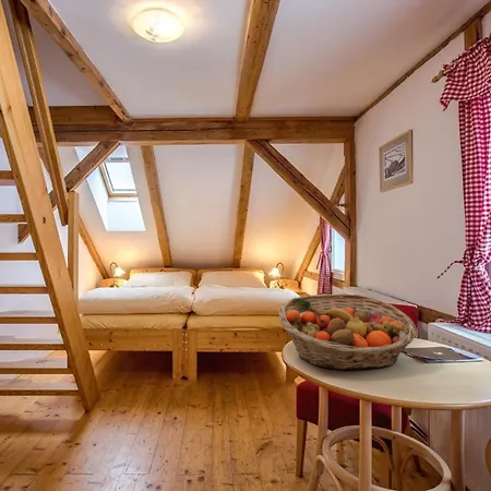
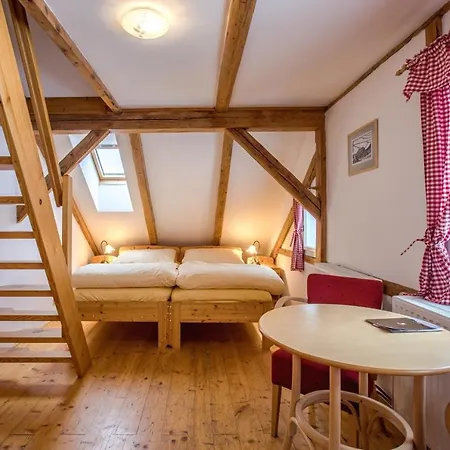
- fruit basket (345, 327)
